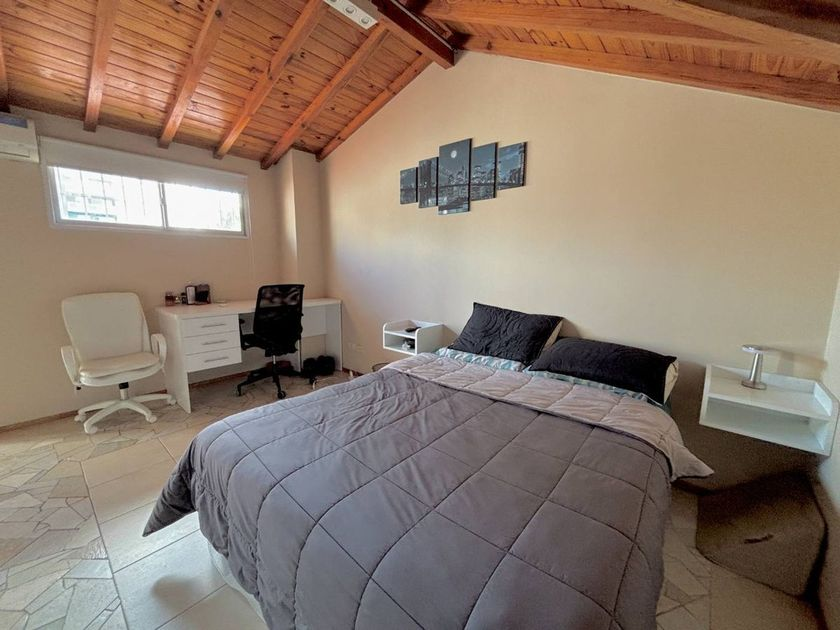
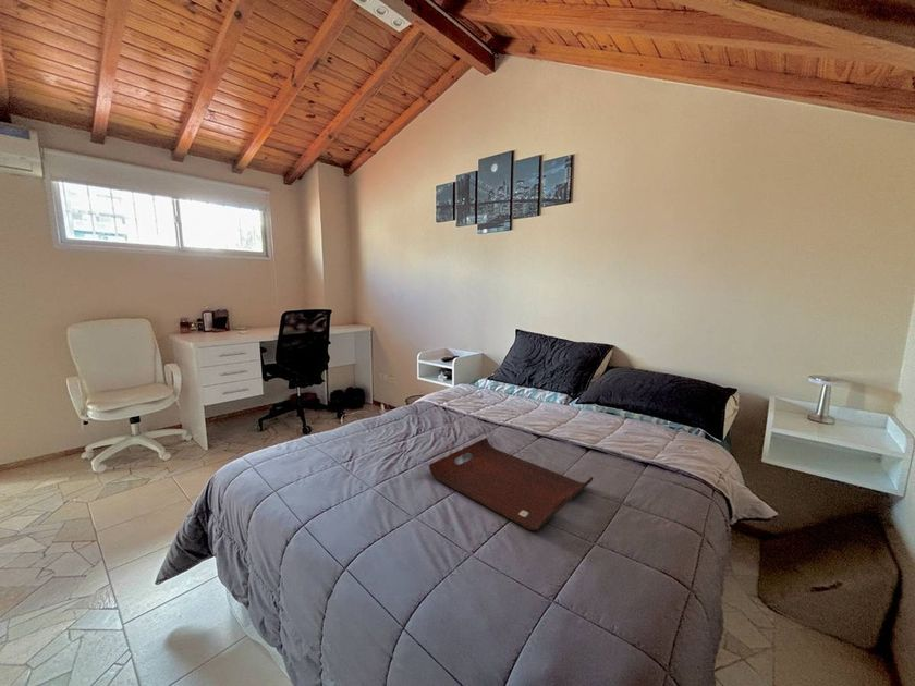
+ serving tray (508, 476)
